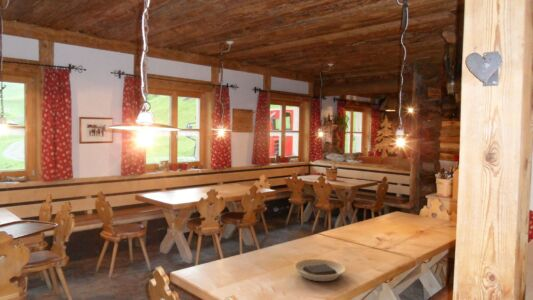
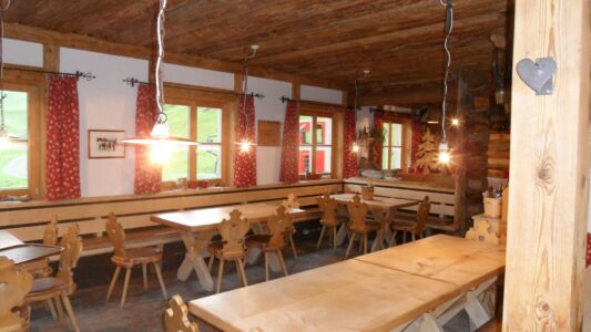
- plate (319, 270)
